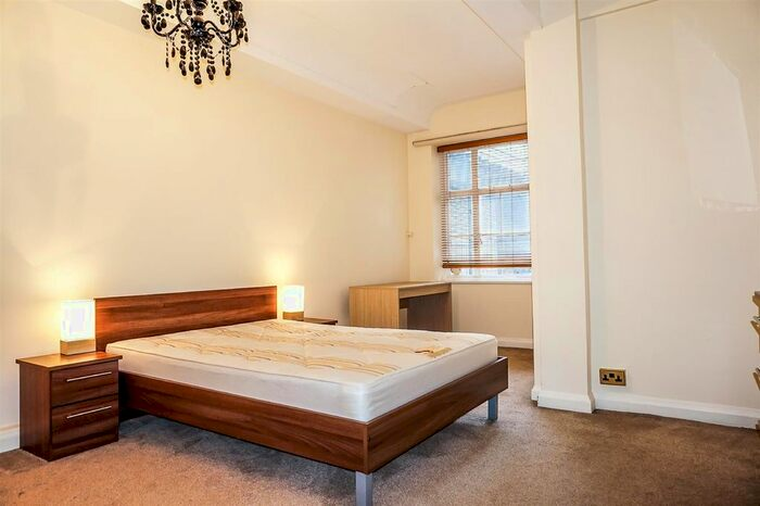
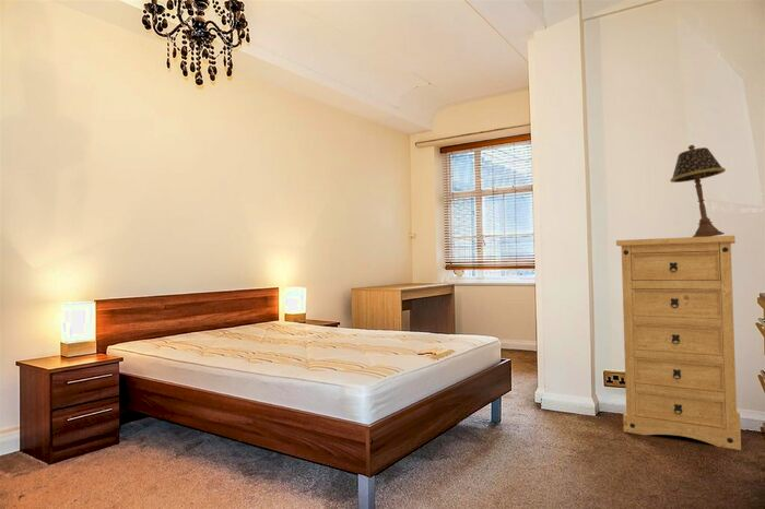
+ dresser (679, 334)
+ table lamp (702, 190)
